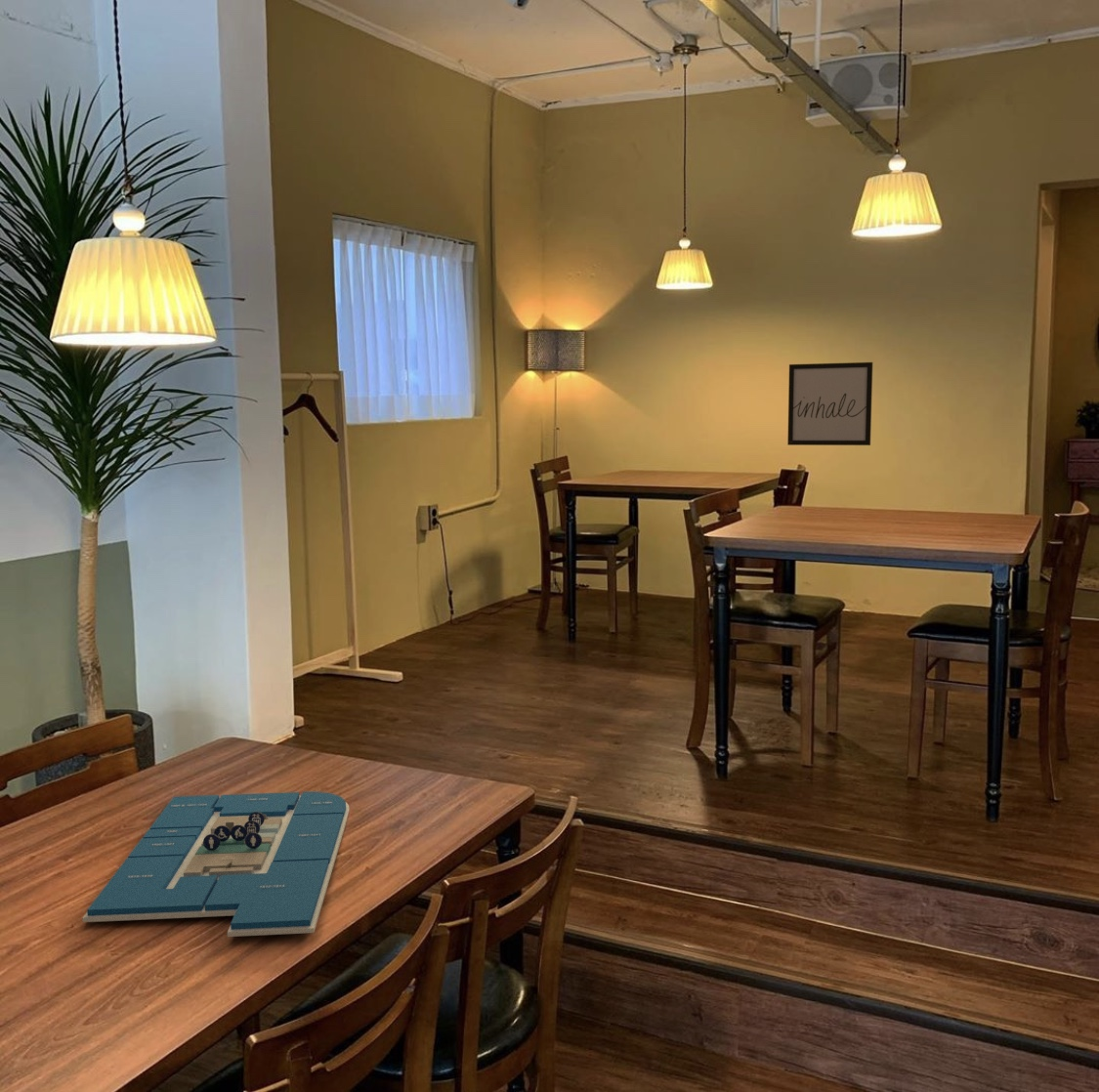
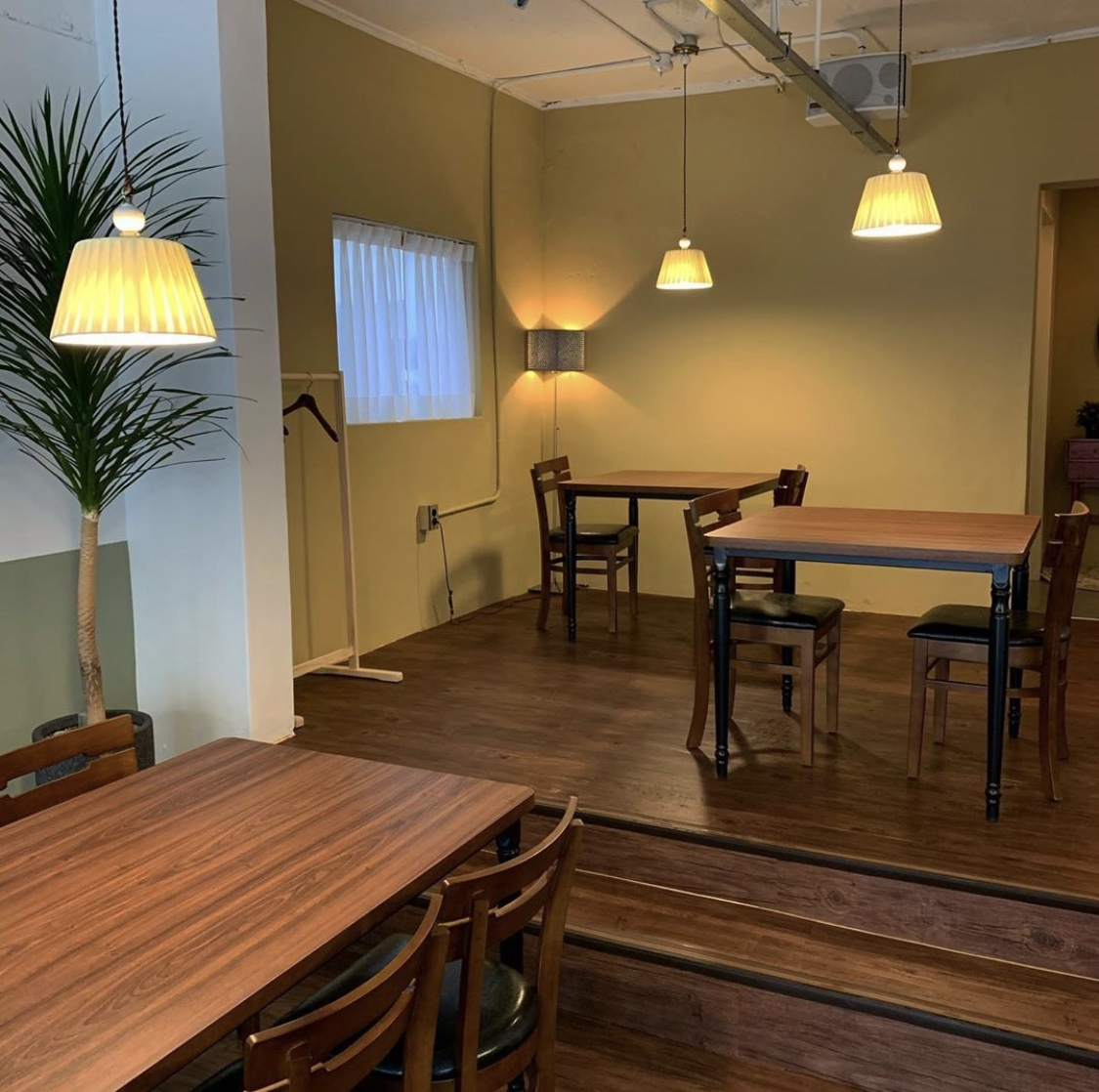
- wall art (829, 404)
- board game (232, 846)
